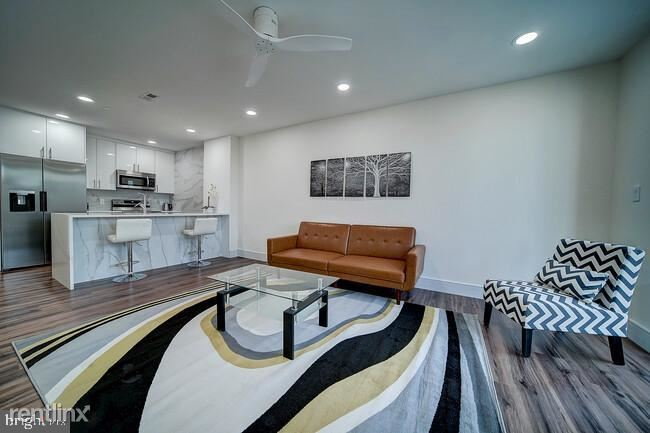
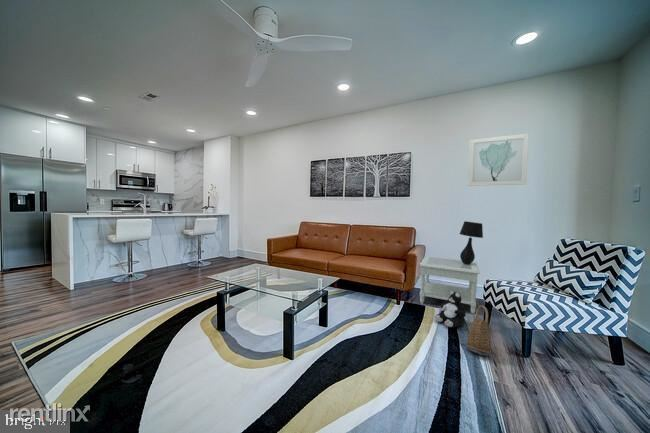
+ plush toy (451, 307)
+ basket (479, 330)
+ wall art (496, 161)
+ side table (447, 285)
+ table lamp (467, 243)
